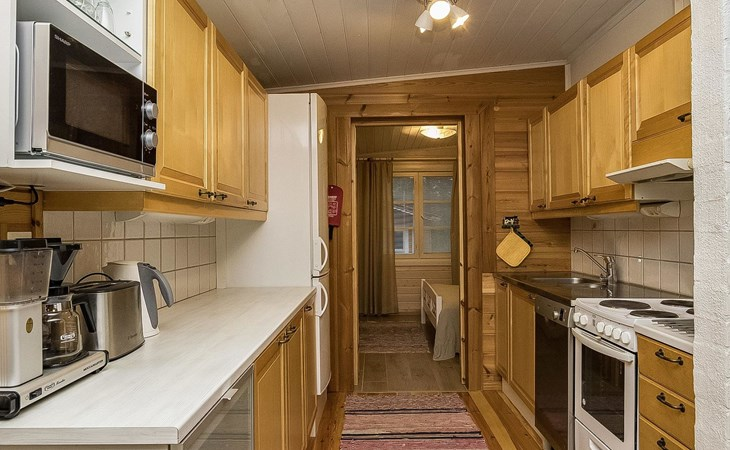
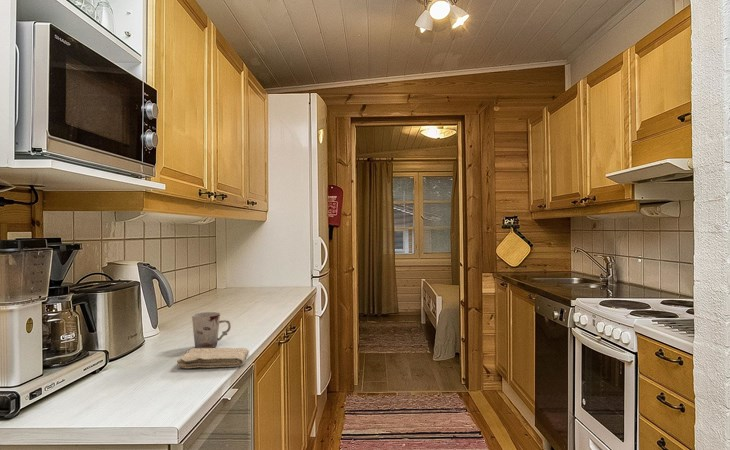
+ cup (211, 330)
+ washcloth (214, 356)
